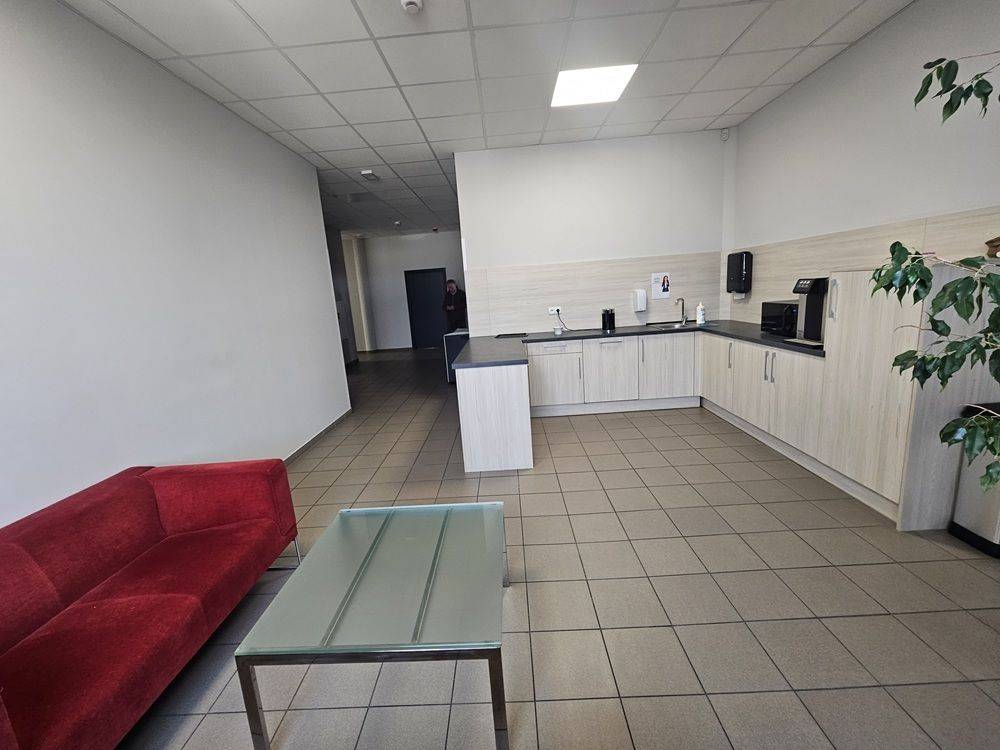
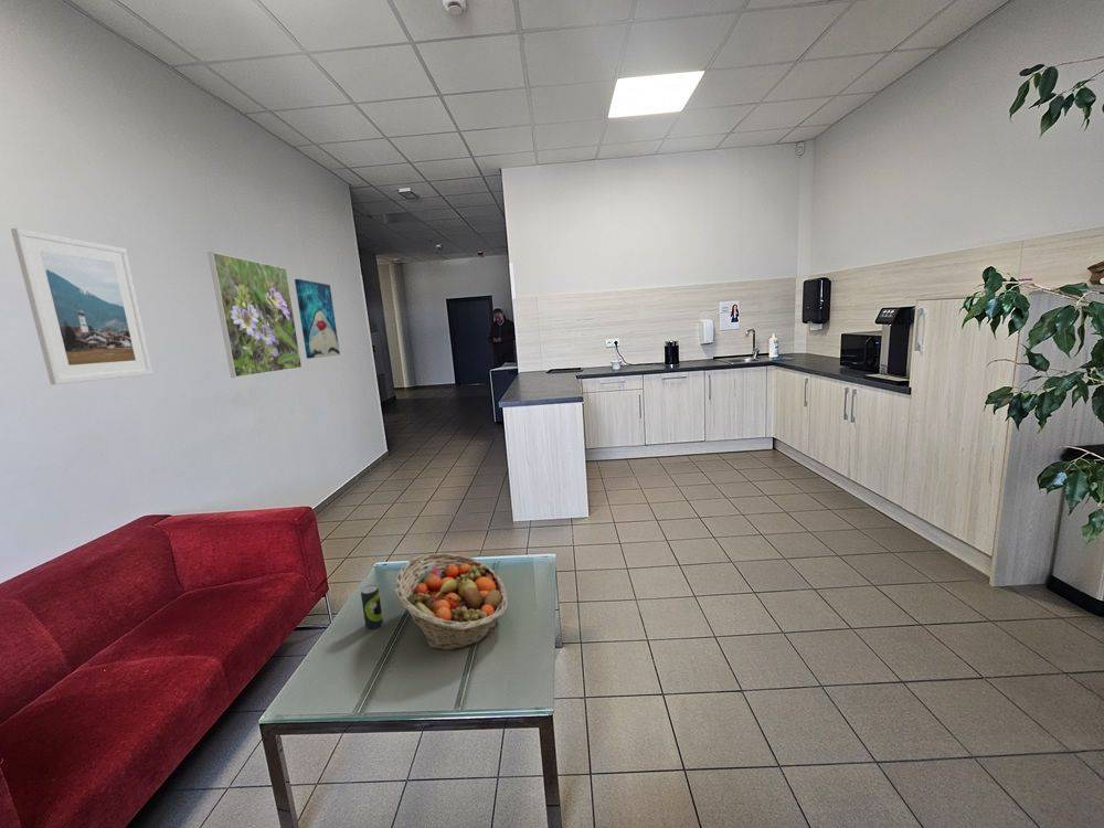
+ beverage can (371, 606)
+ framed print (261, 317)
+ fruit basket (453, 595)
+ wall art (318, 319)
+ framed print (91, 310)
